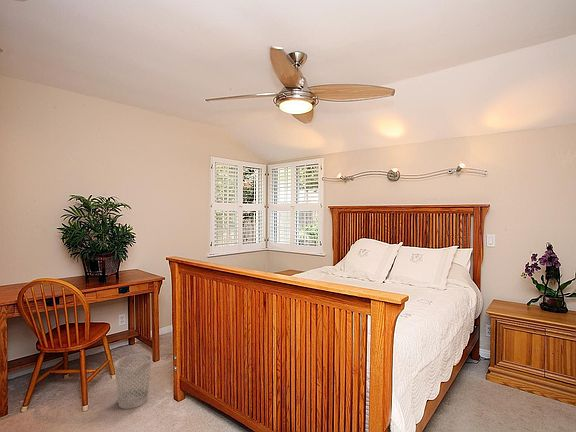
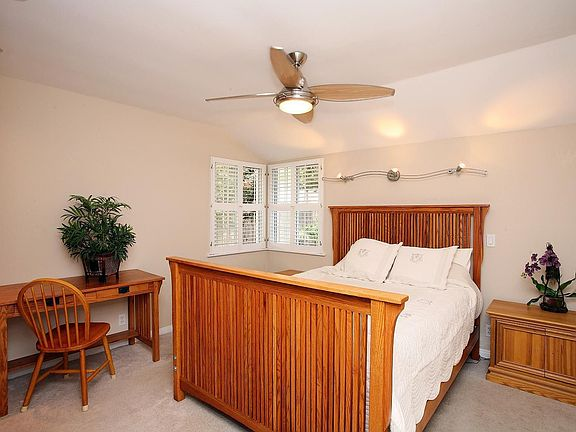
- wastebasket (133, 380)
